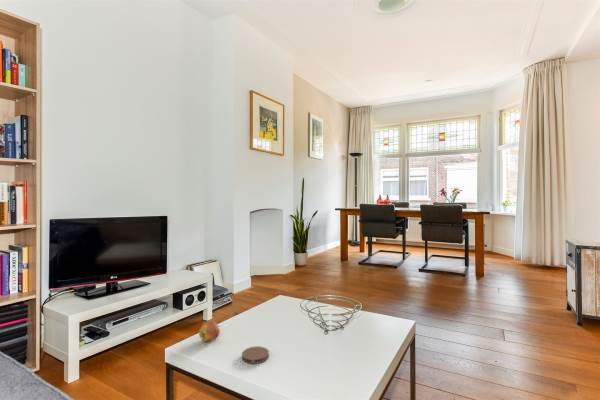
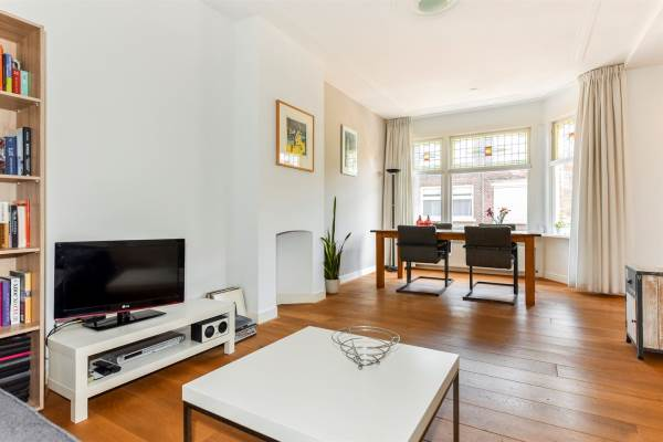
- apple (210, 330)
- coaster (255, 354)
